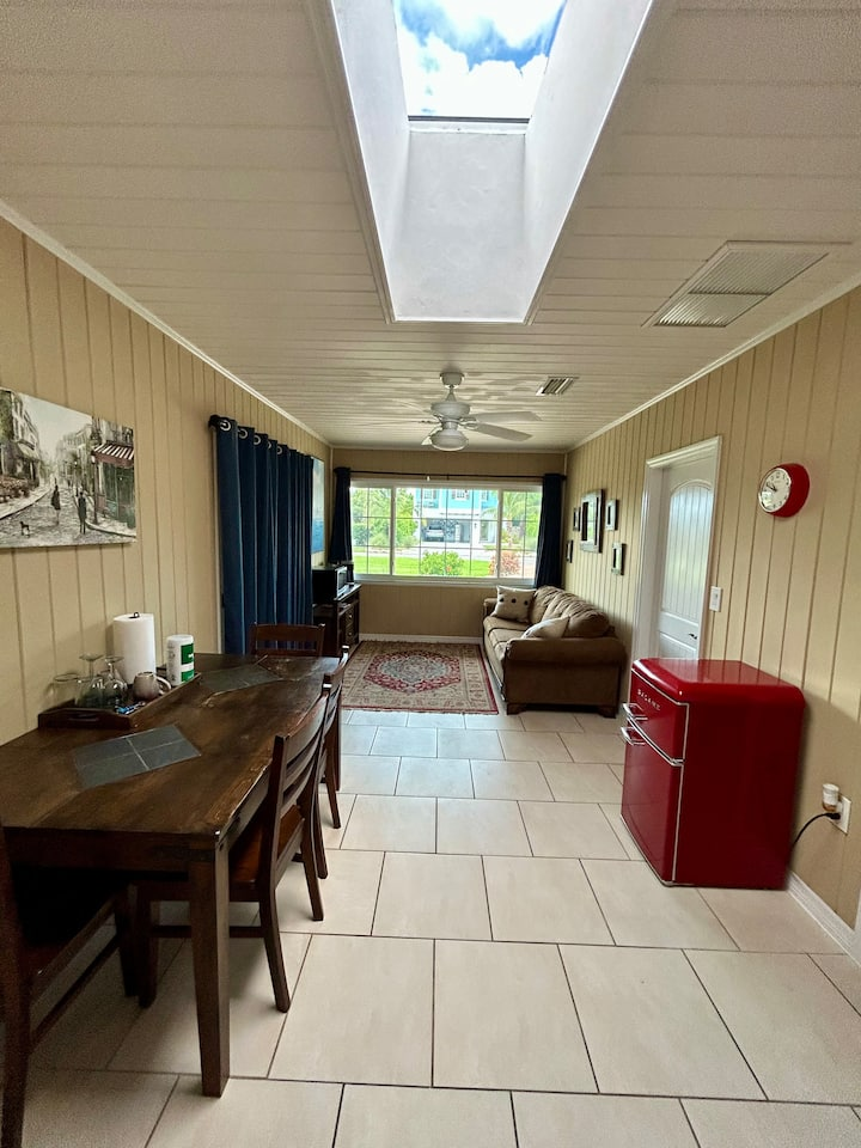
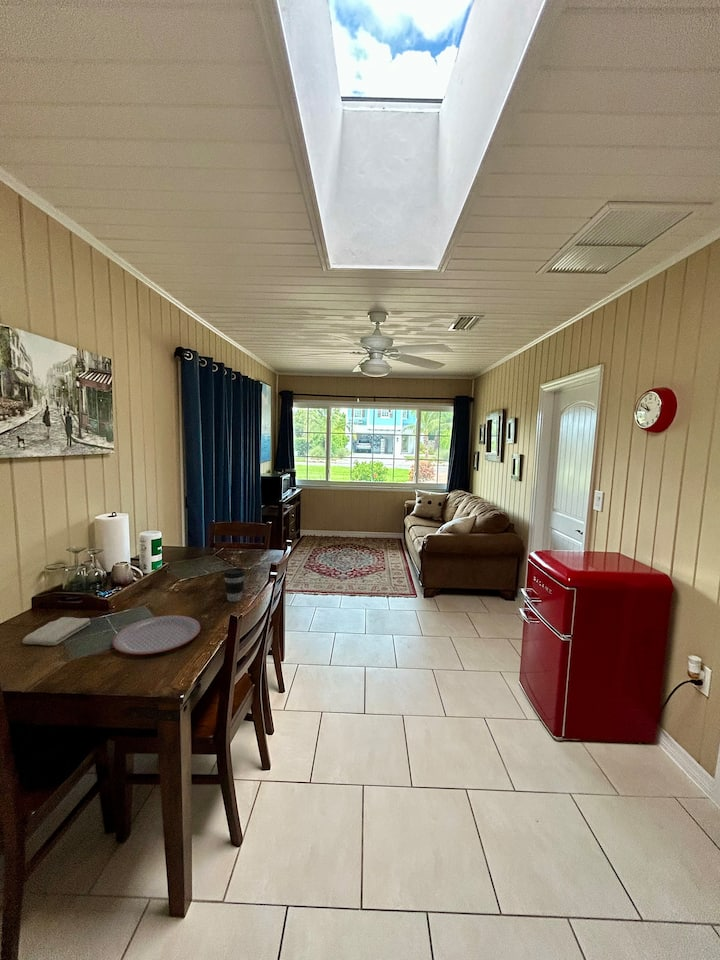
+ washcloth (59, 630)
+ coffee cup (234, 584)
+ plate (158, 635)
